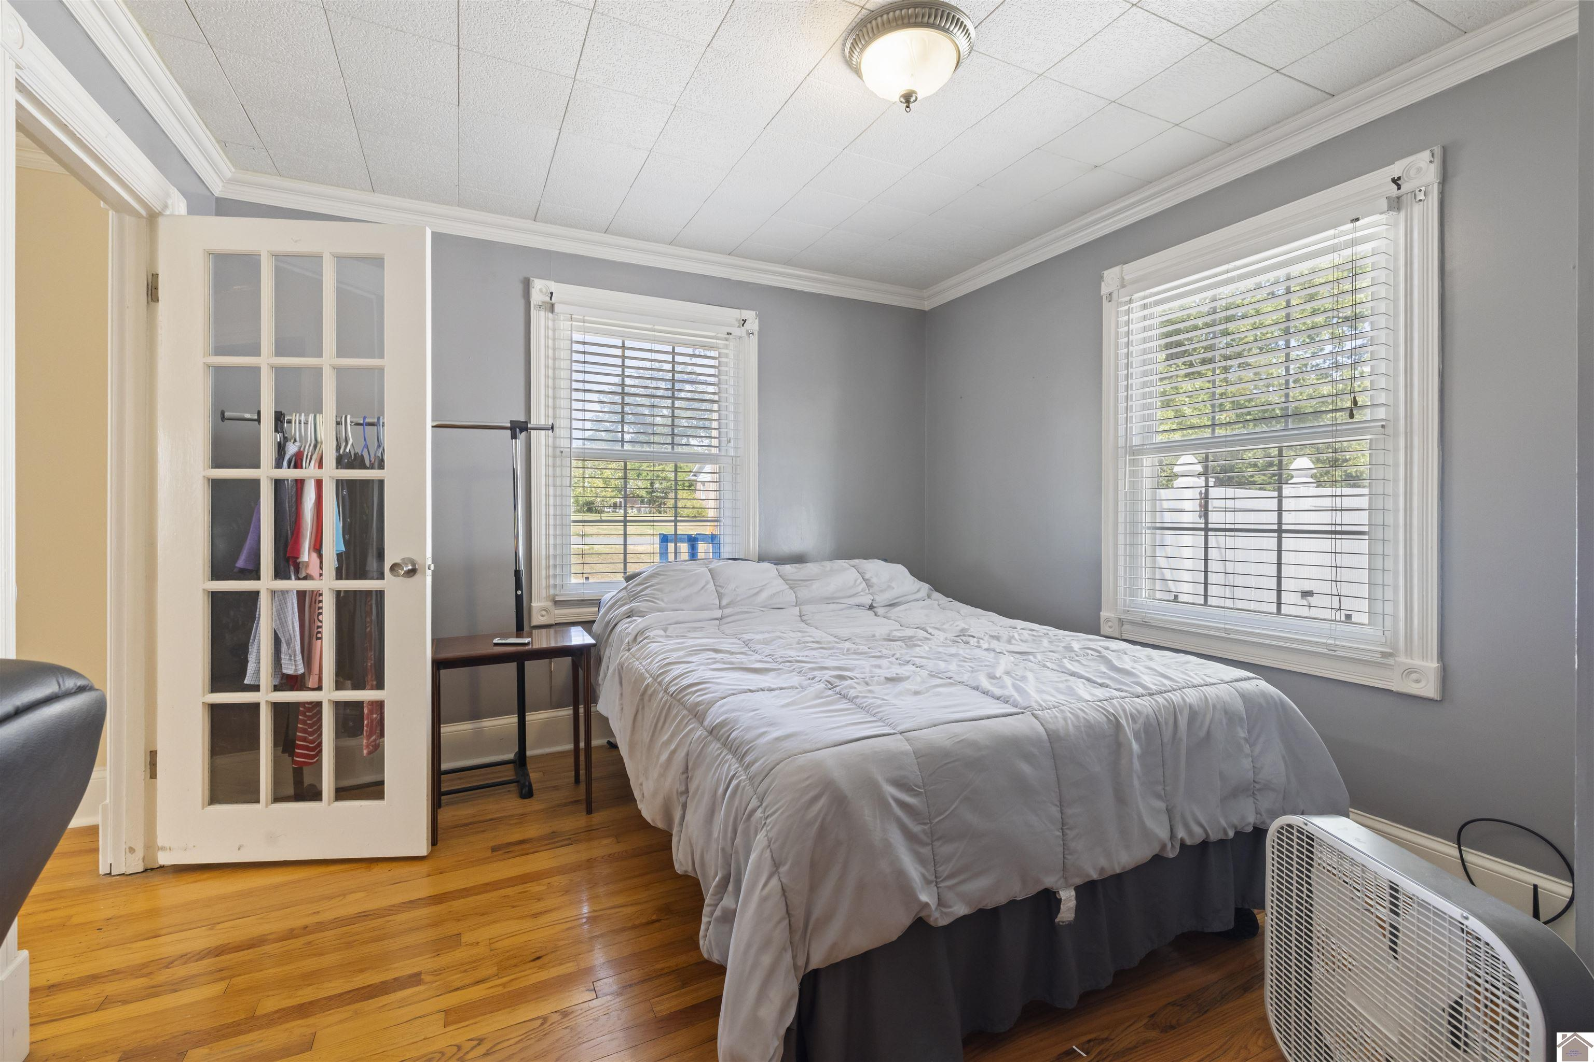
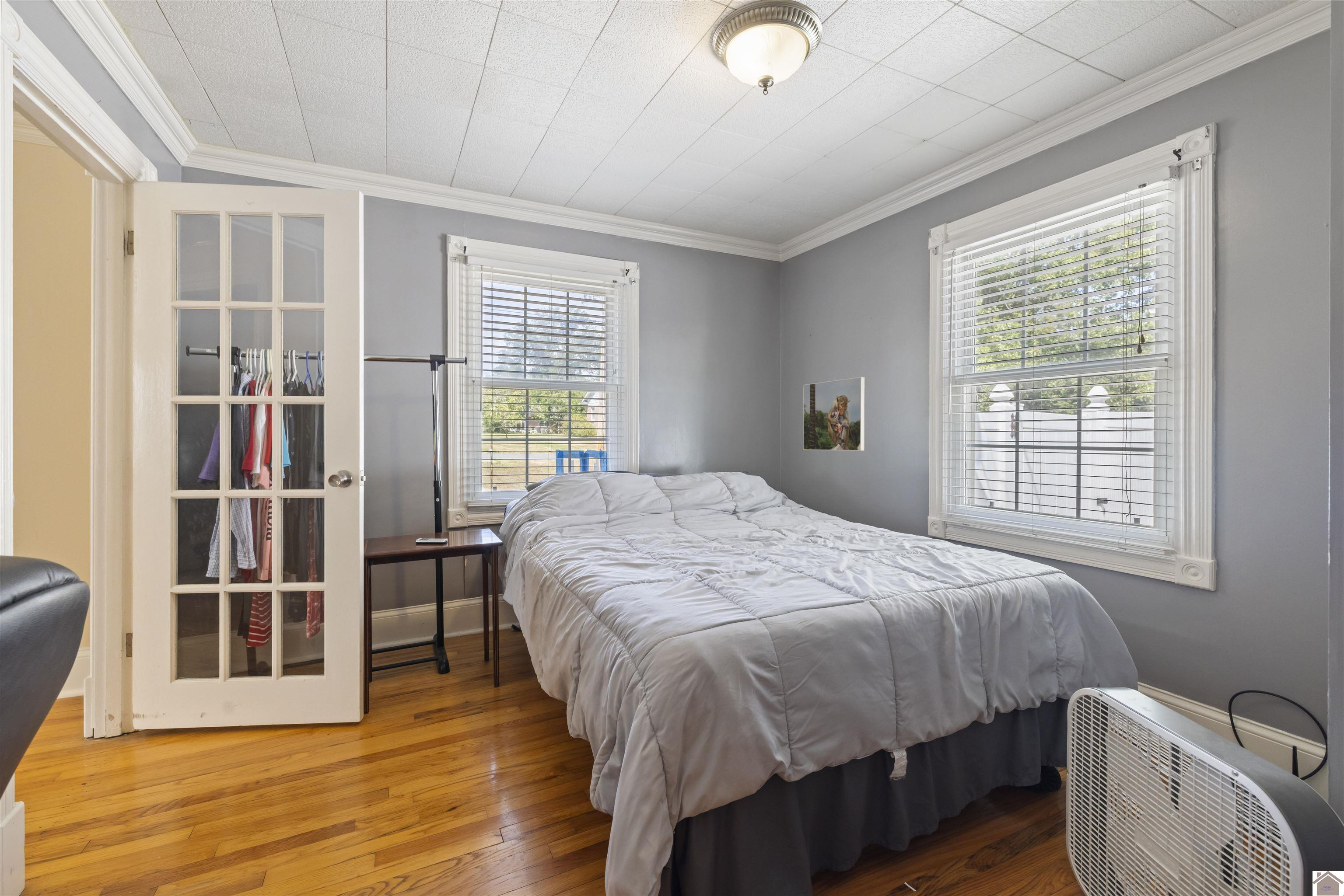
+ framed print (832, 415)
